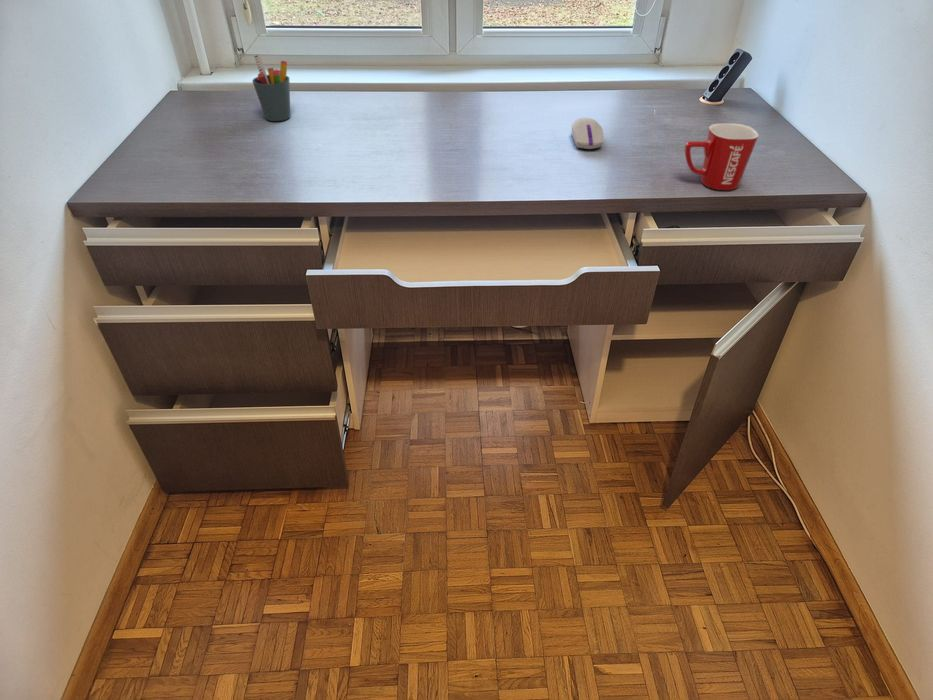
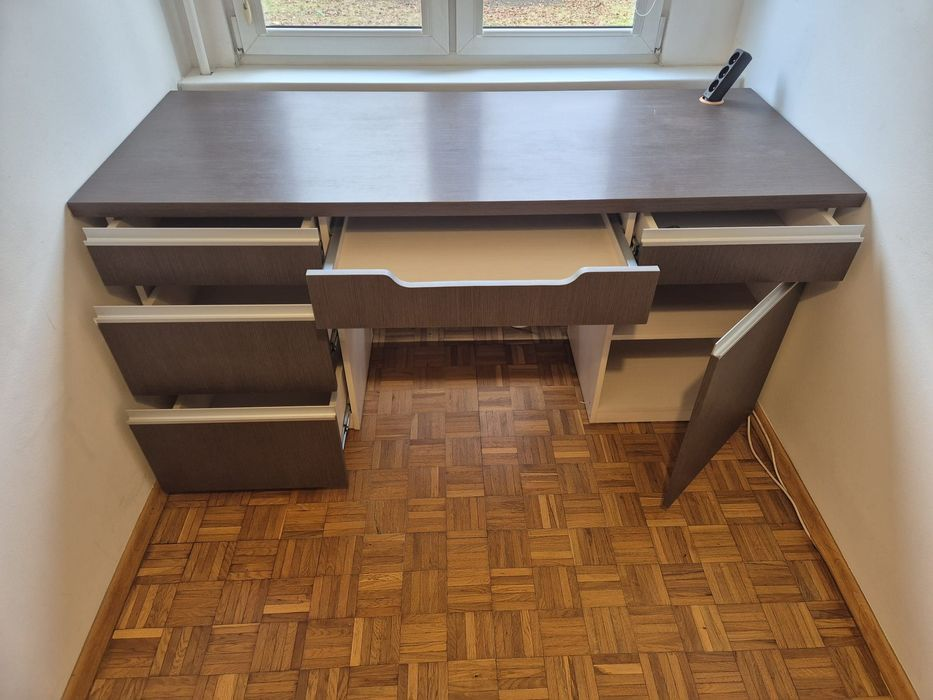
- computer mouse (586, 131)
- pen holder (273, 88)
- mug (715, 157)
